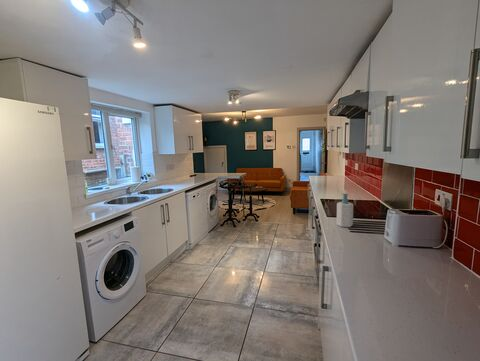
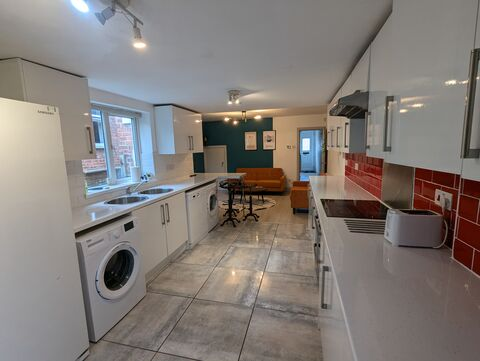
- soap bottle (344, 209)
